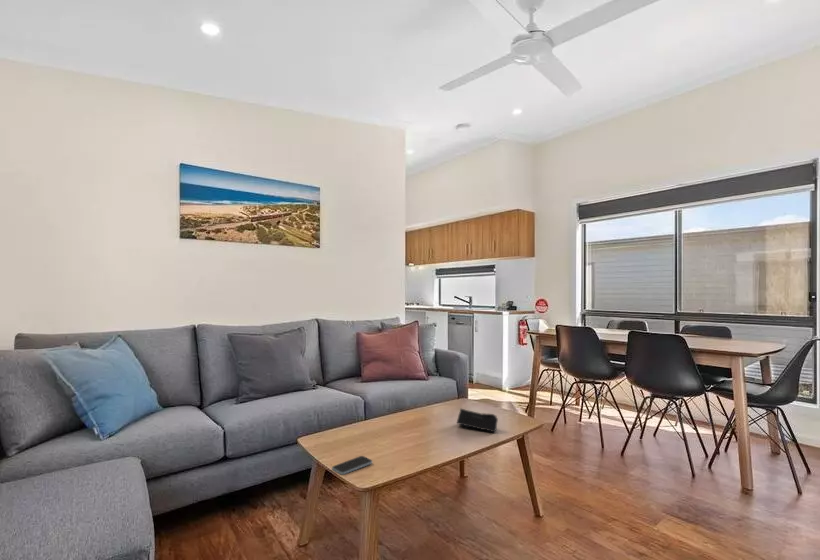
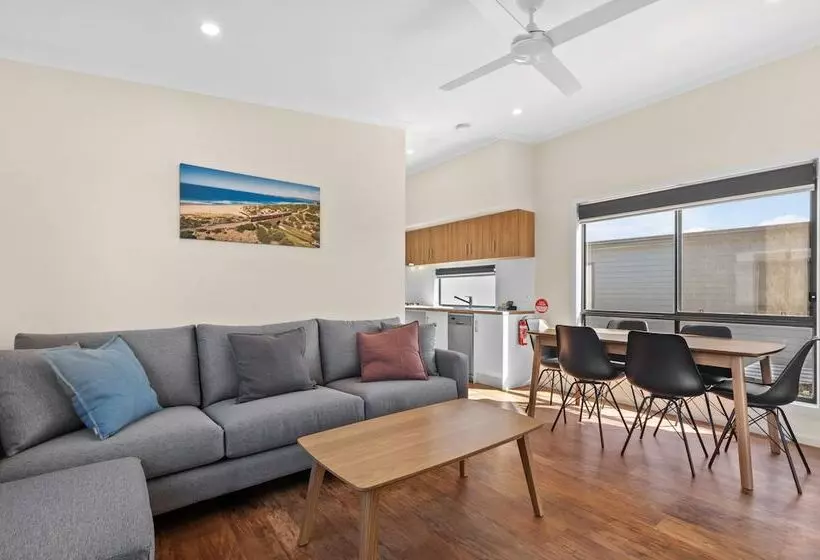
- speaker (476, 419)
- smartphone (352, 464)
